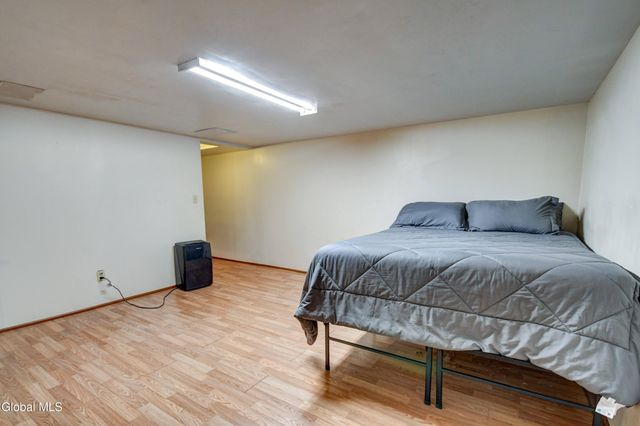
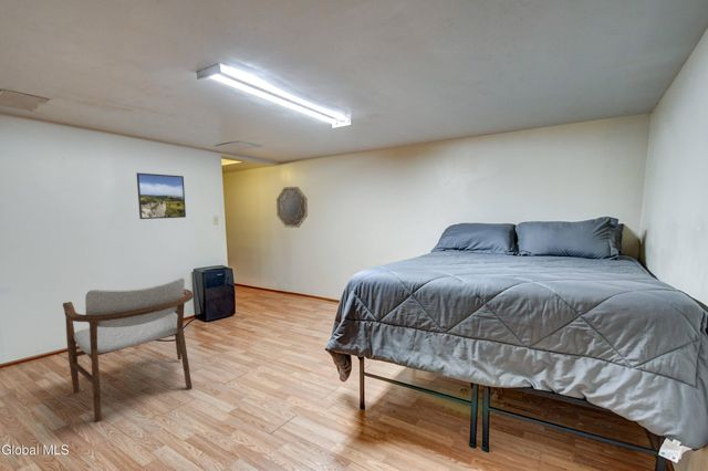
+ home mirror (291, 207)
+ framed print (163, 196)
+ armchair (136, 334)
